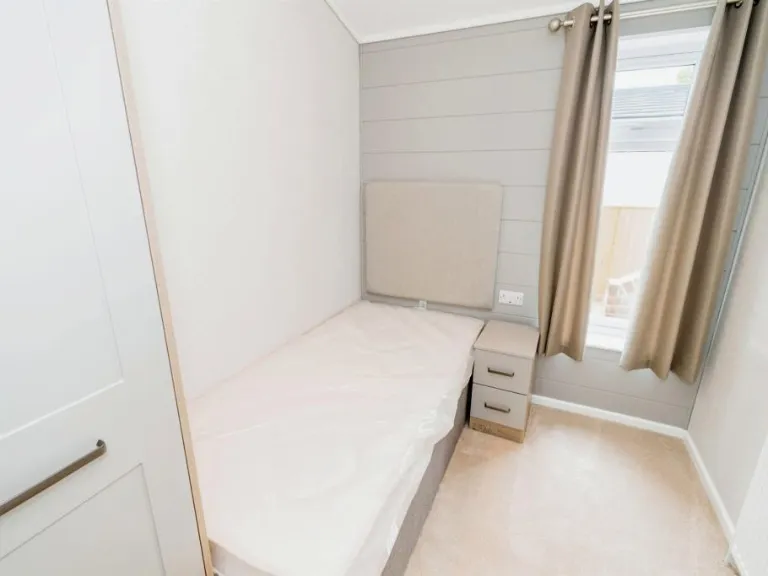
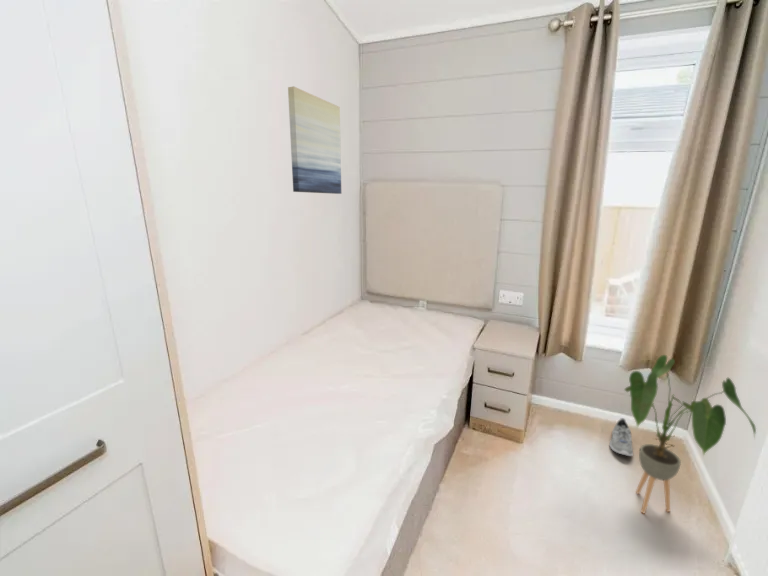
+ wall art (317, 146)
+ sneaker (620, 435)
+ house plant (673, 445)
